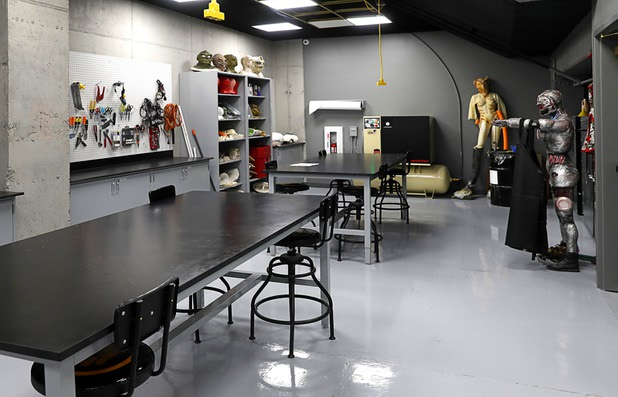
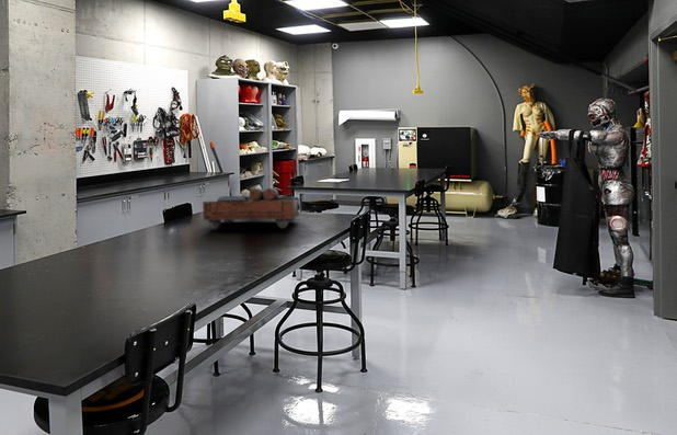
+ toolbox (255, 207)
